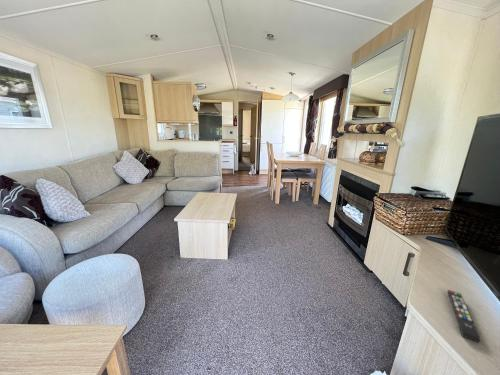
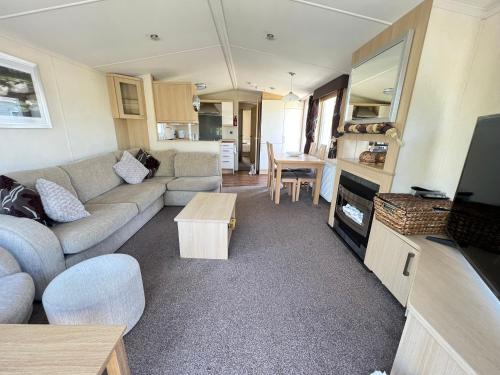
- remote control (461, 312)
